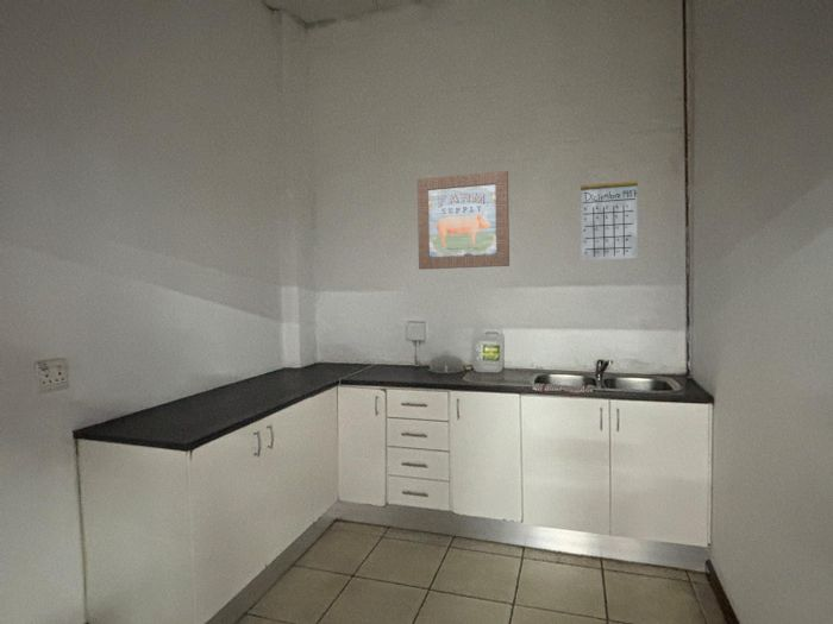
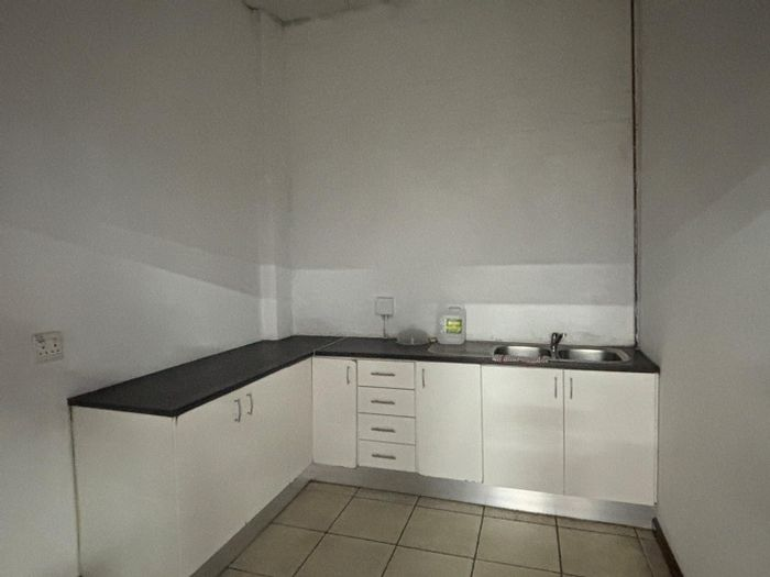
- wall art (462, 221)
- calendar (608, 212)
